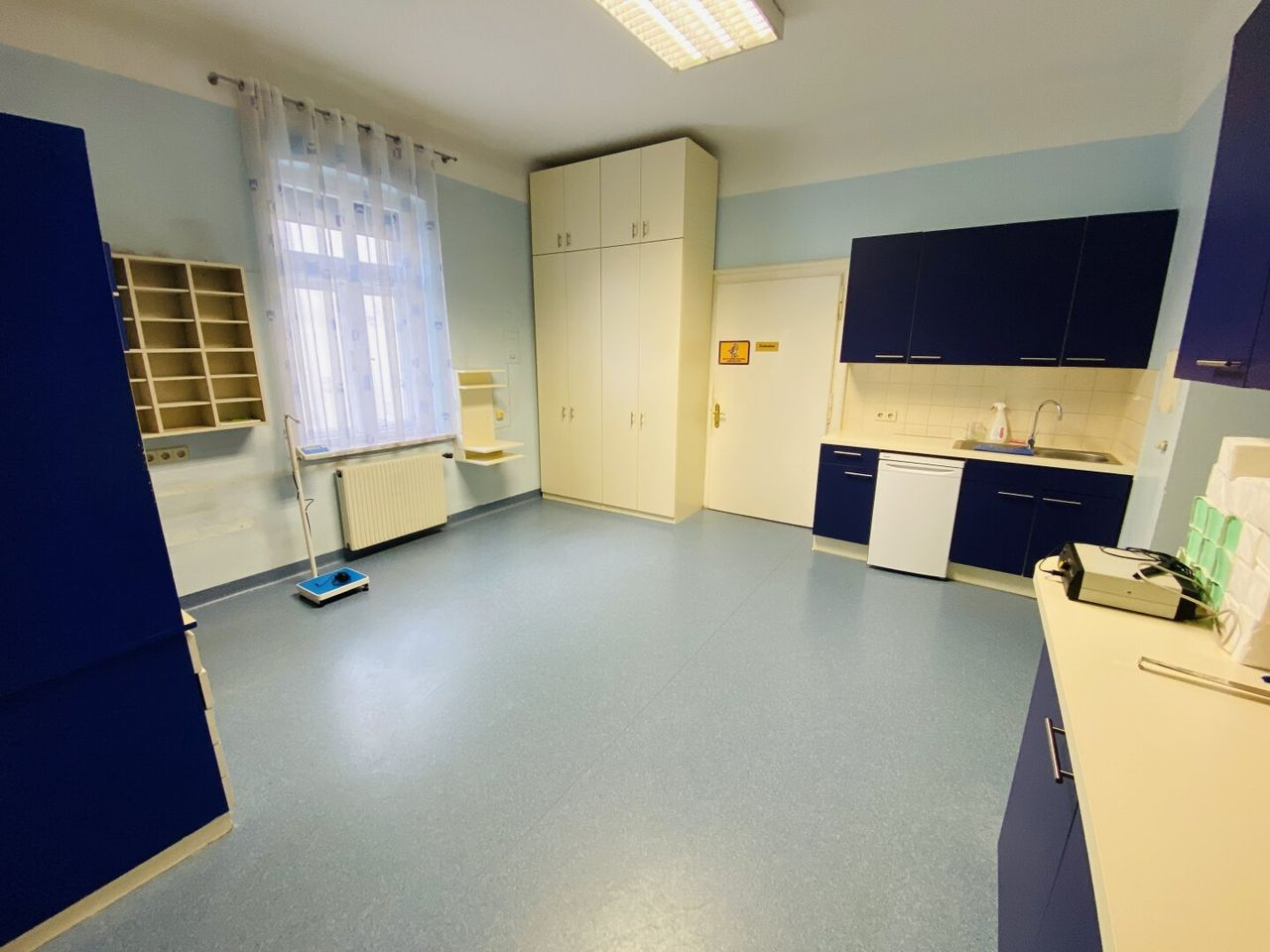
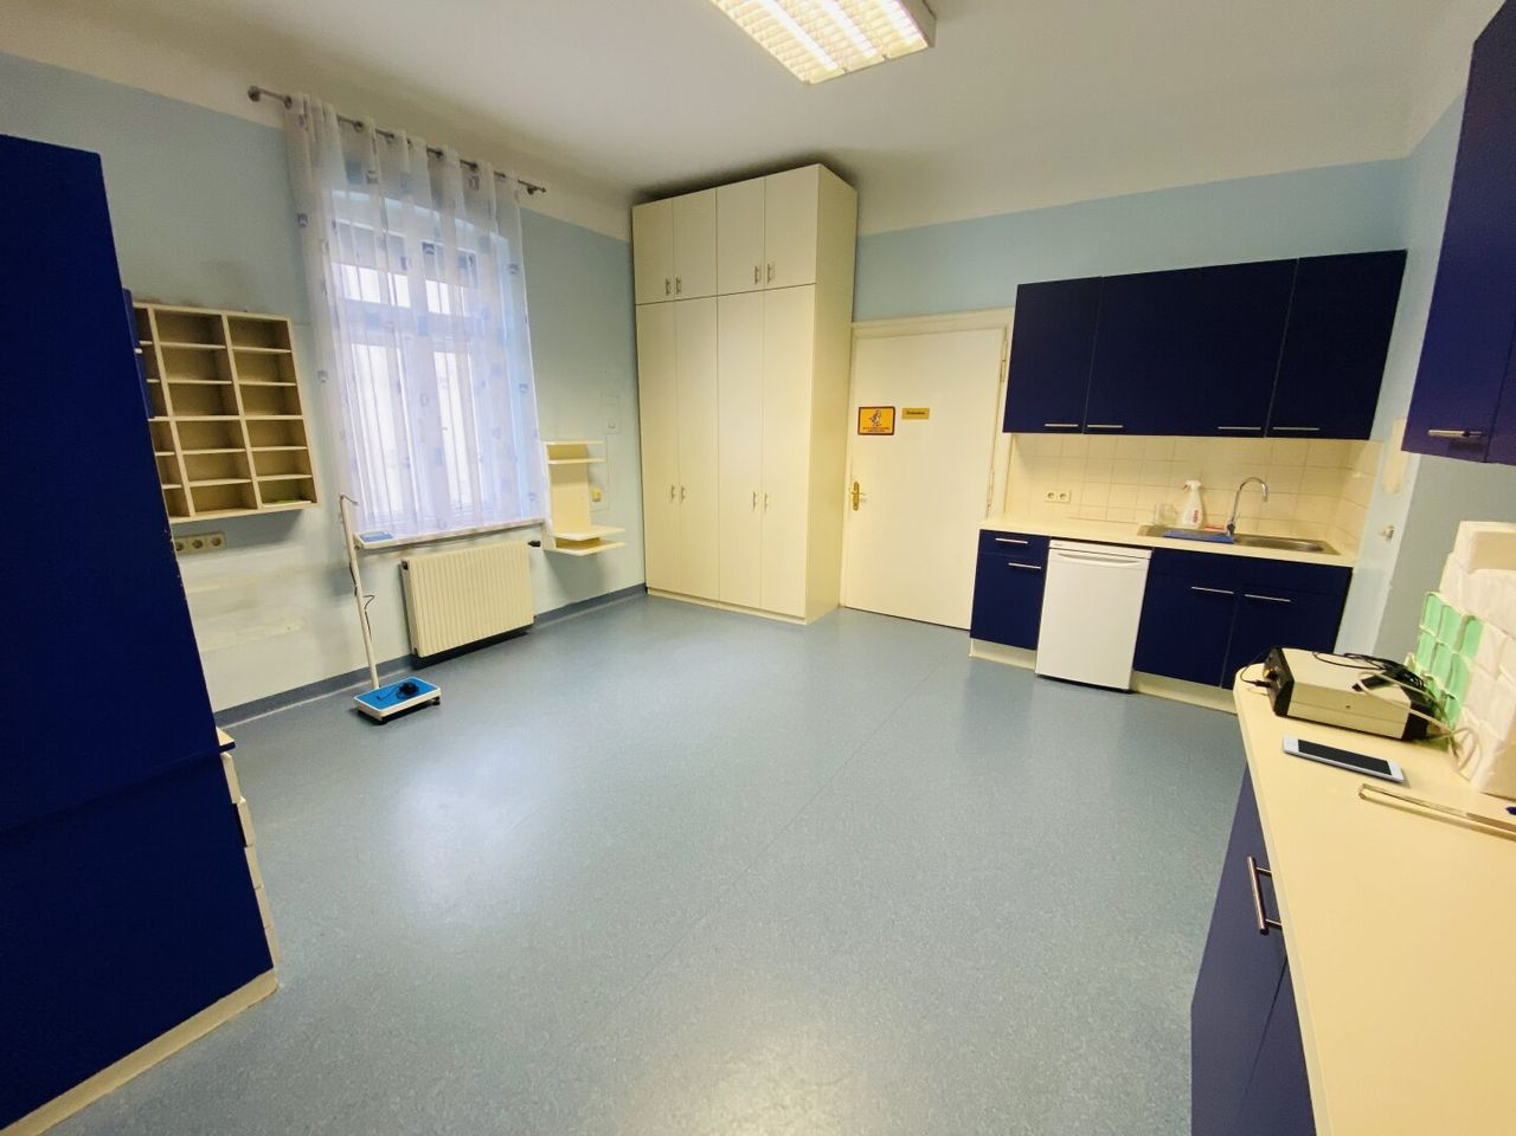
+ cell phone (1339, 757)
